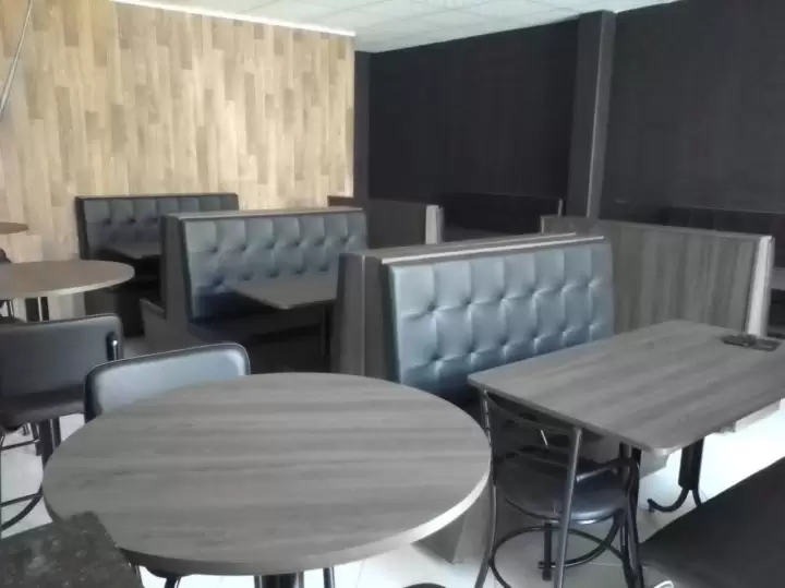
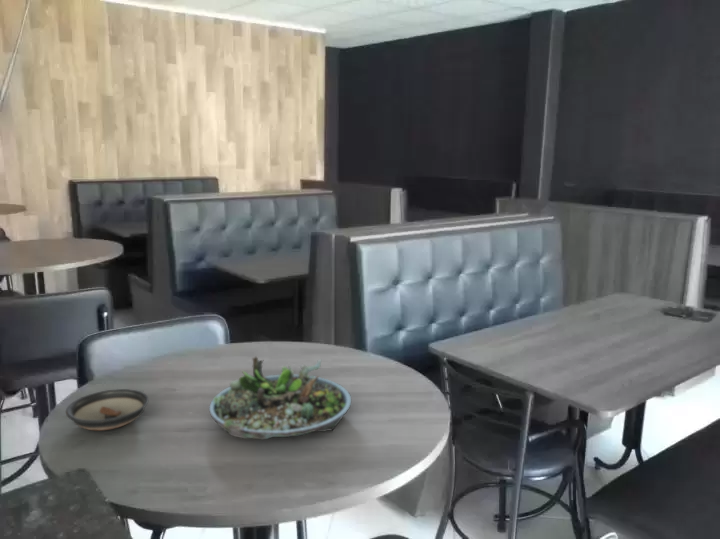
+ saucer (108, 412)
+ succulent planter (281, 389)
